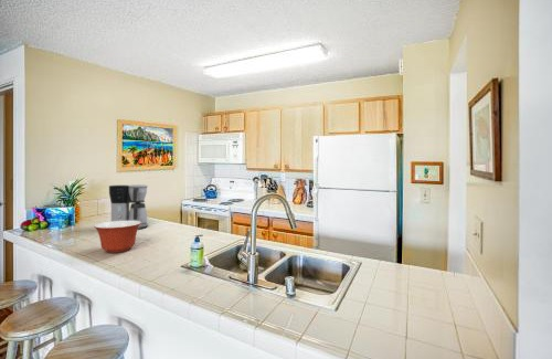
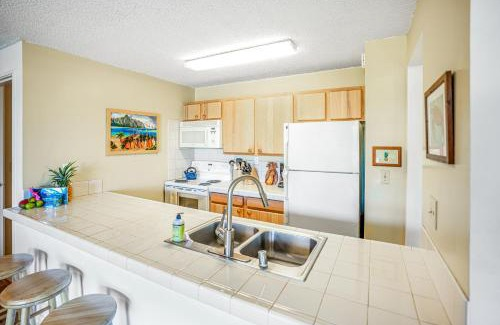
- mixing bowl (118, 236)
- coffee maker (128, 207)
